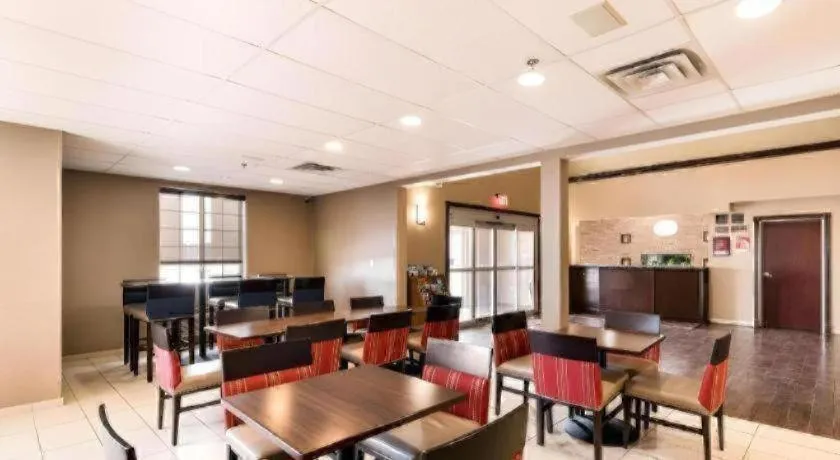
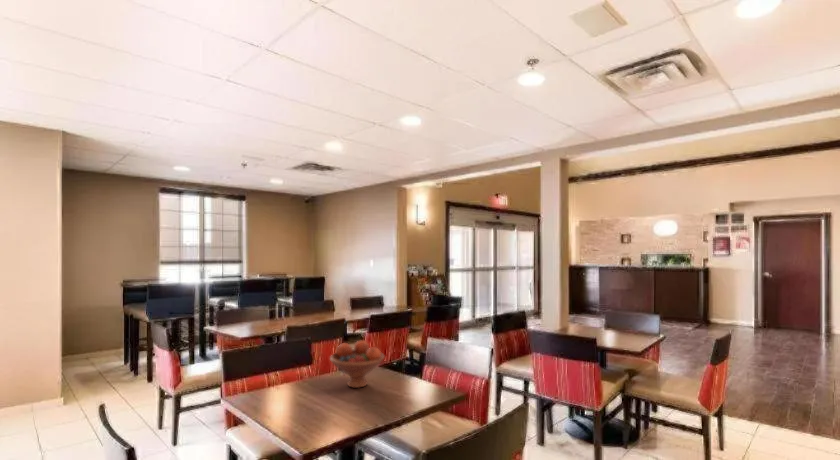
+ fruit bowl (357, 364)
